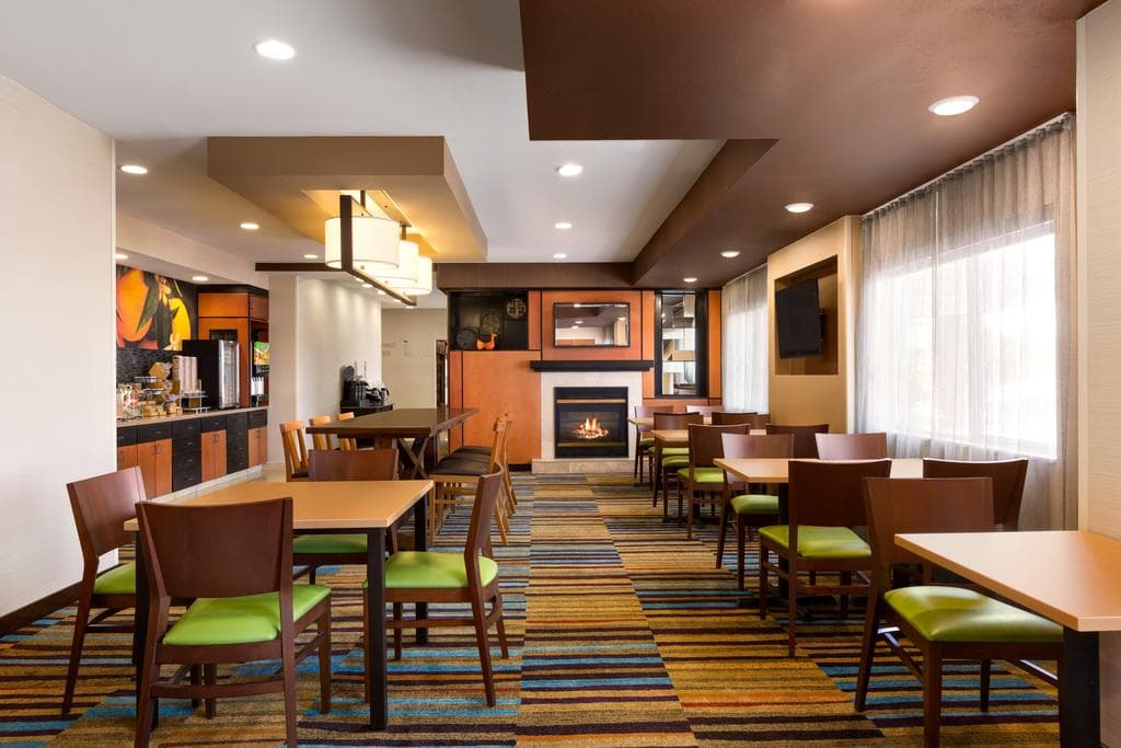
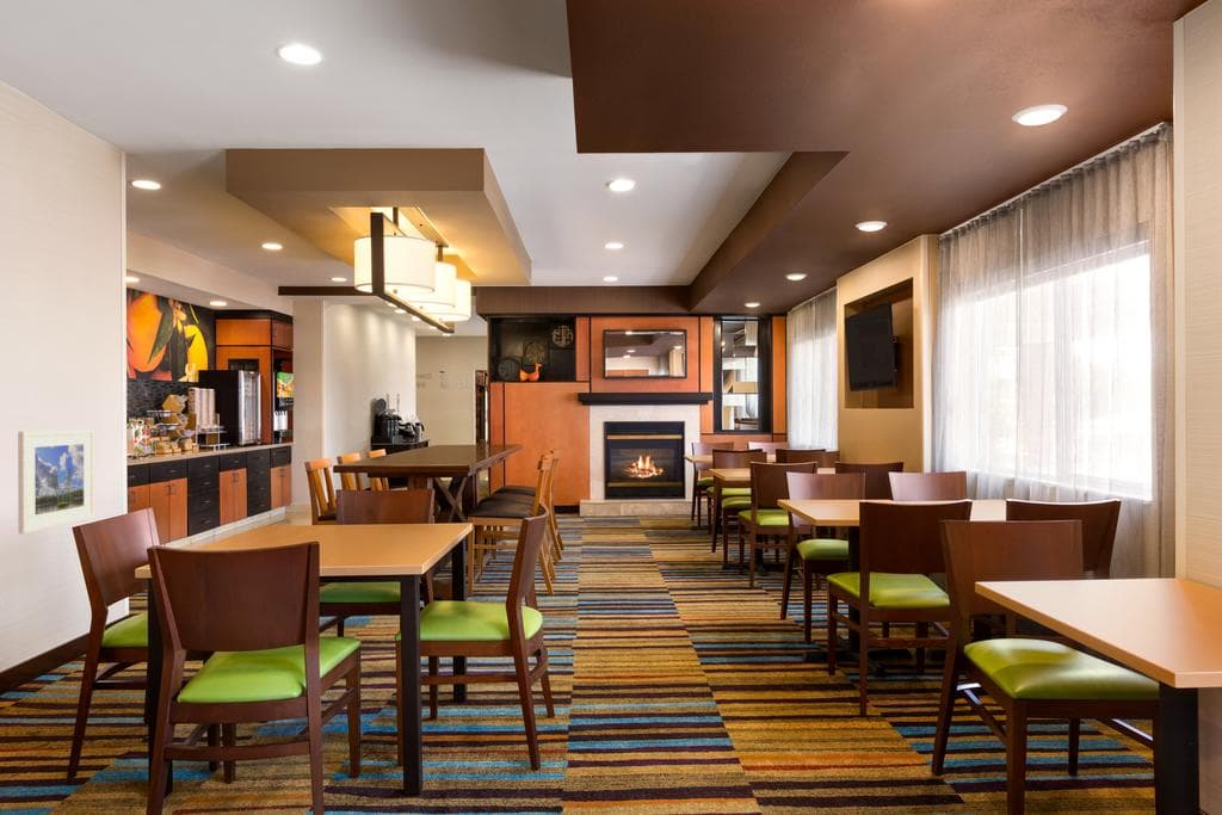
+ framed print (58, 477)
